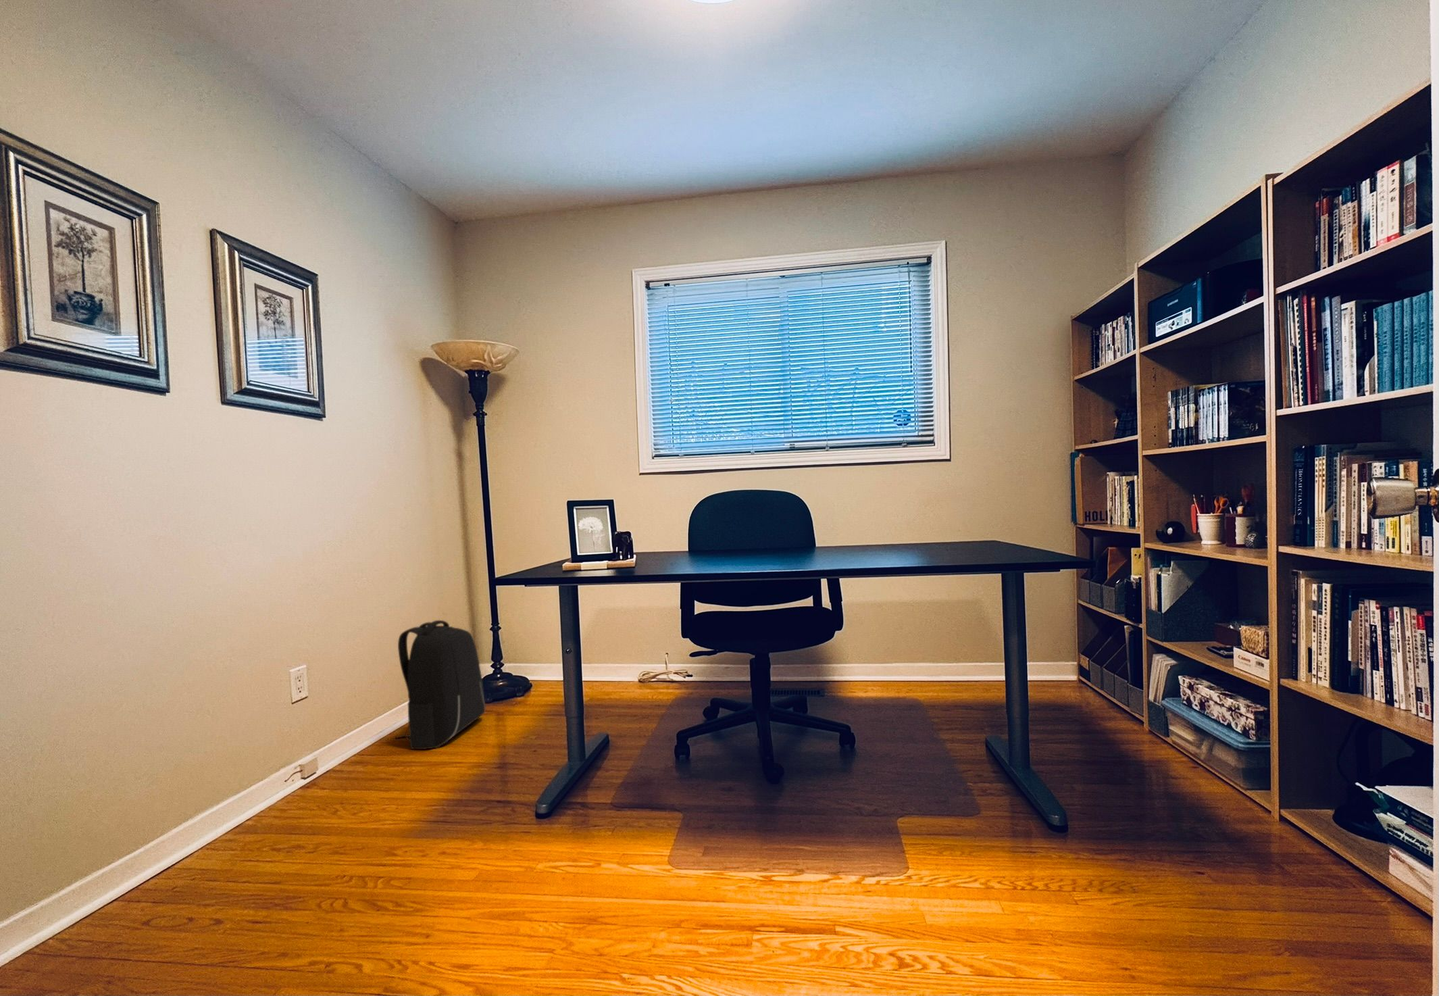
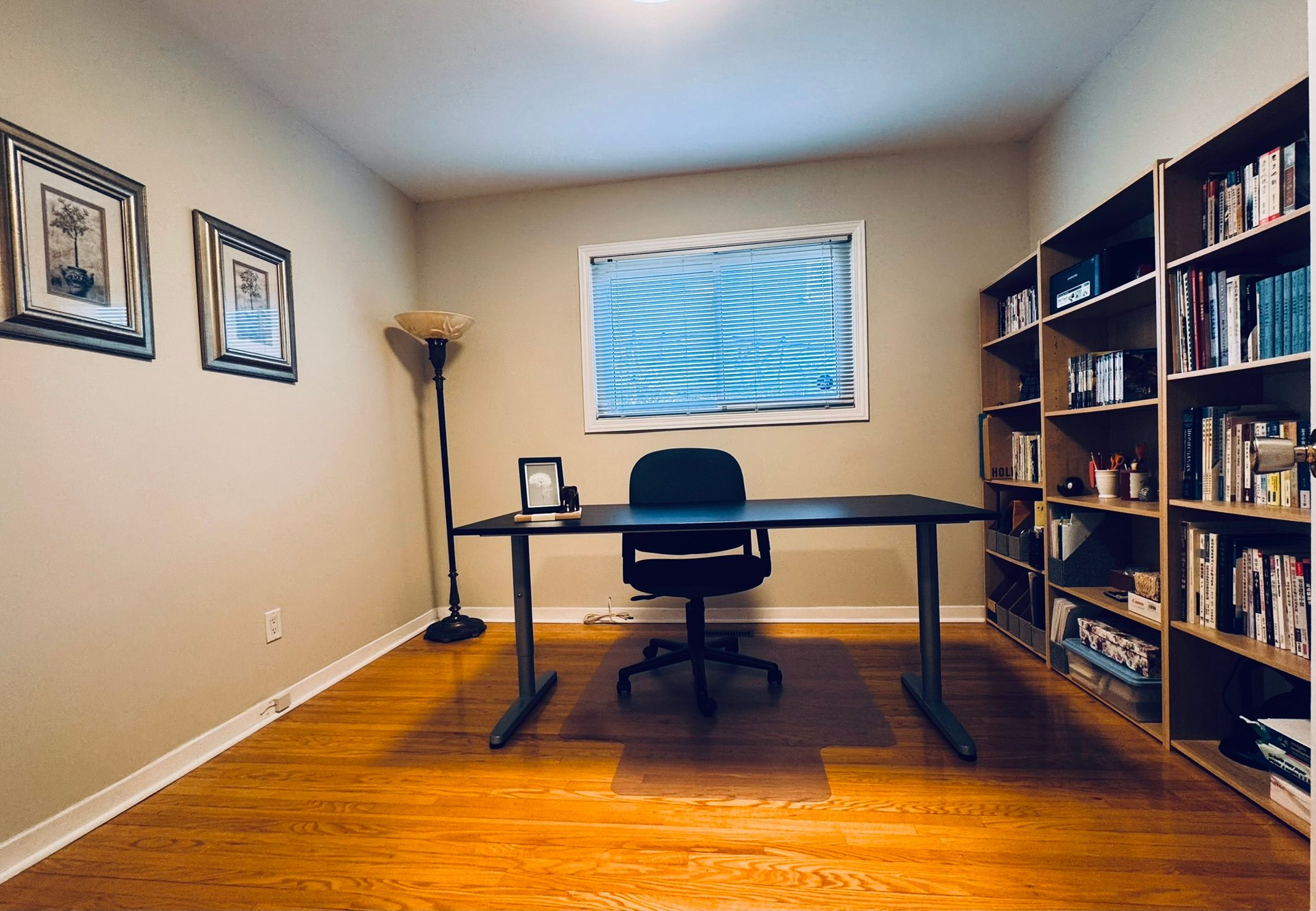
- backpack (436, 677)
